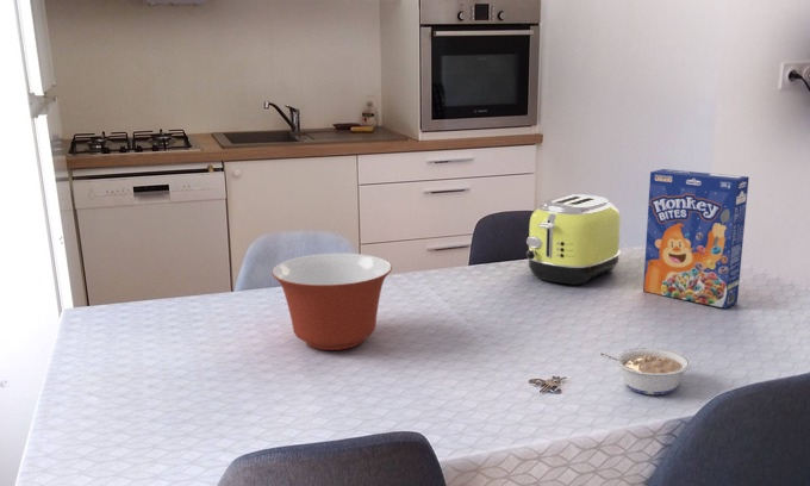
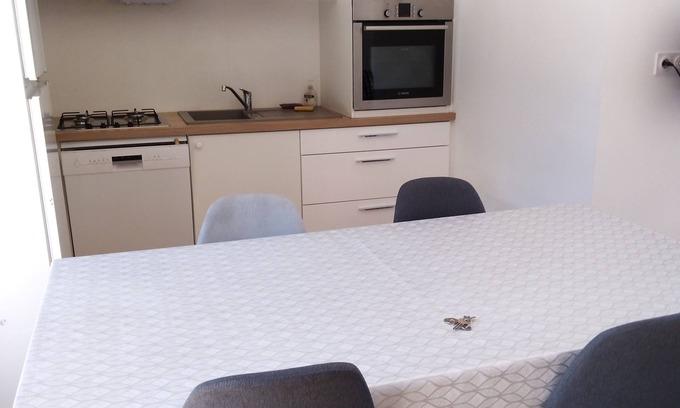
- cereal box (693, 236)
- legume (649, 370)
- toaster (572, 237)
- mixing bowl (334, 304)
